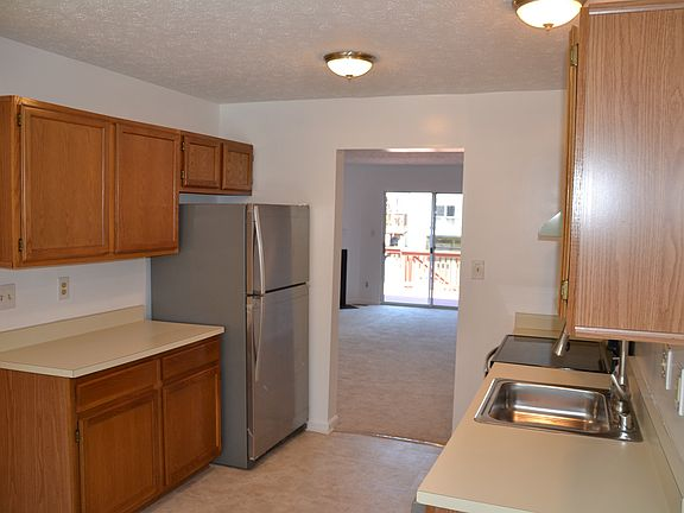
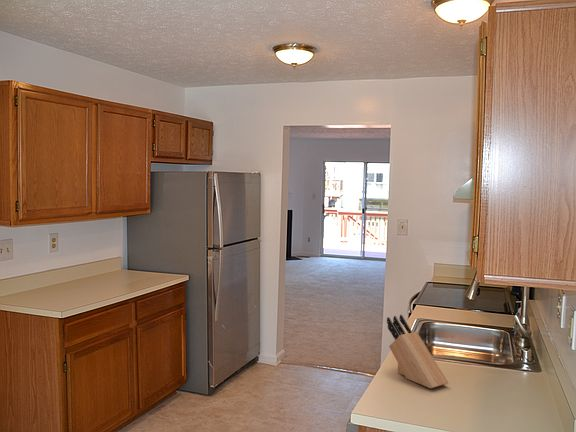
+ knife block (414, 348)
